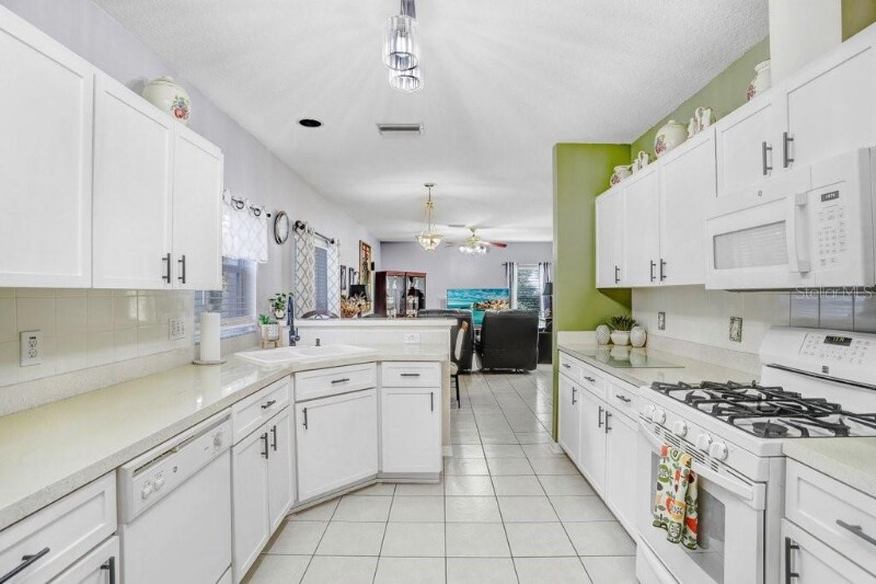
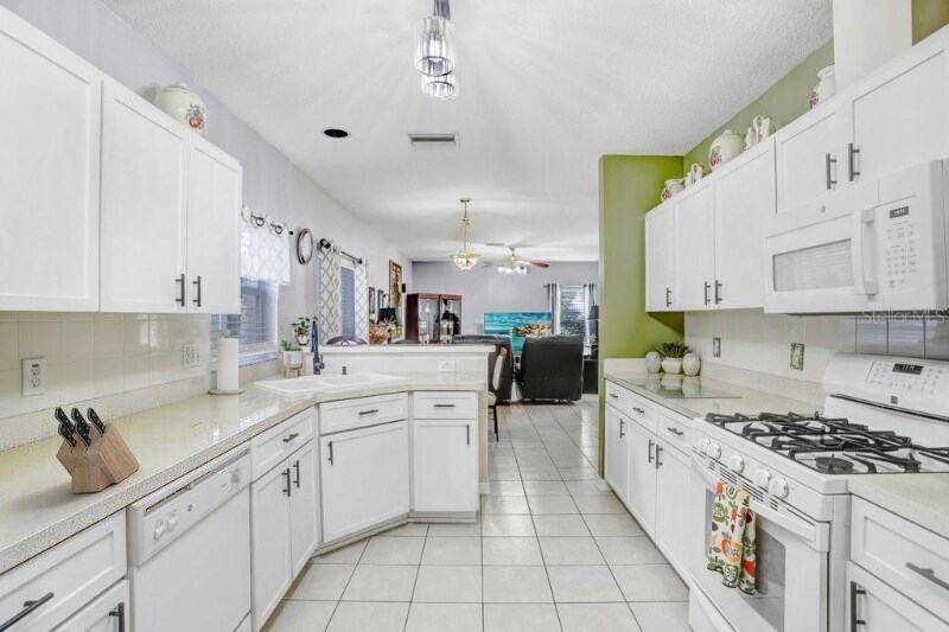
+ knife block (97, 441)
